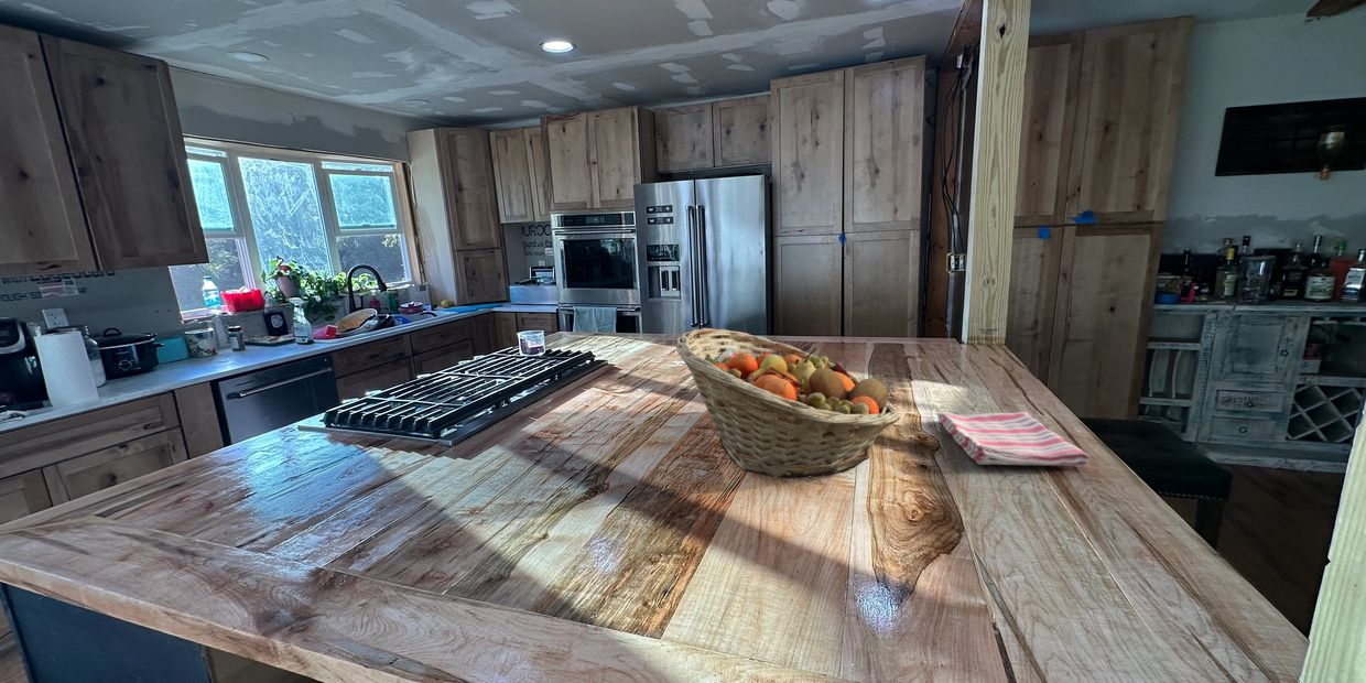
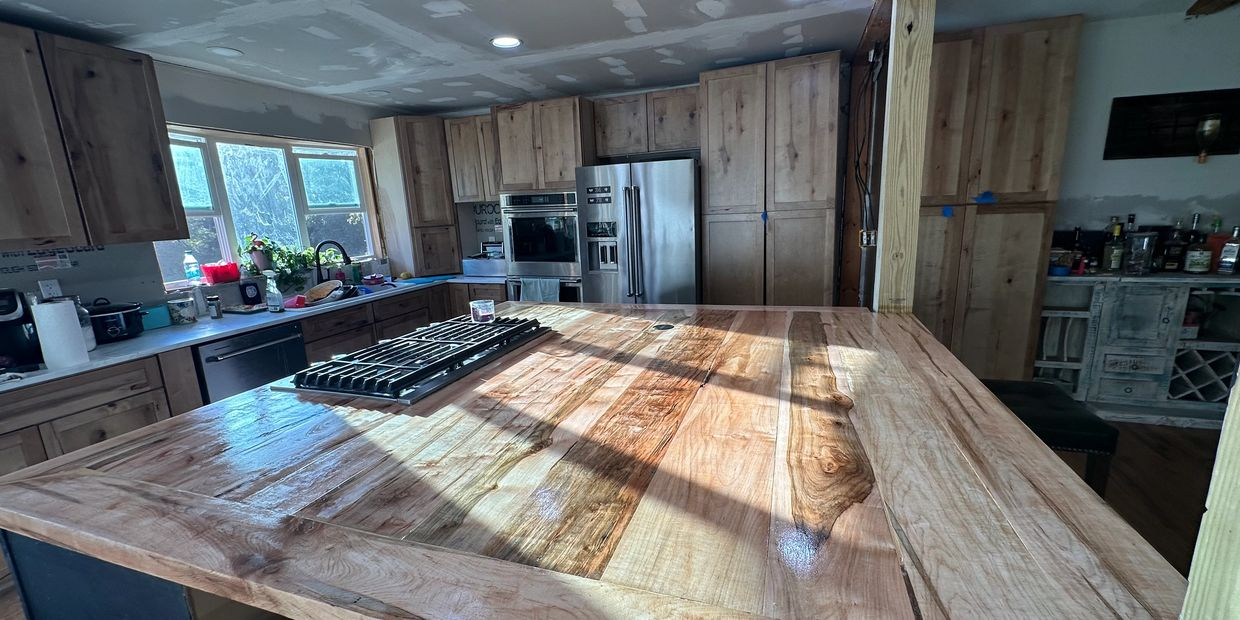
- dish towel (1005, 433)
- fruit basket (780, 389)
